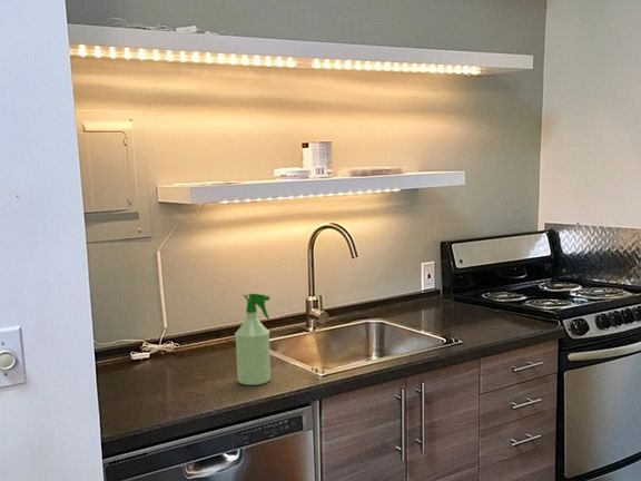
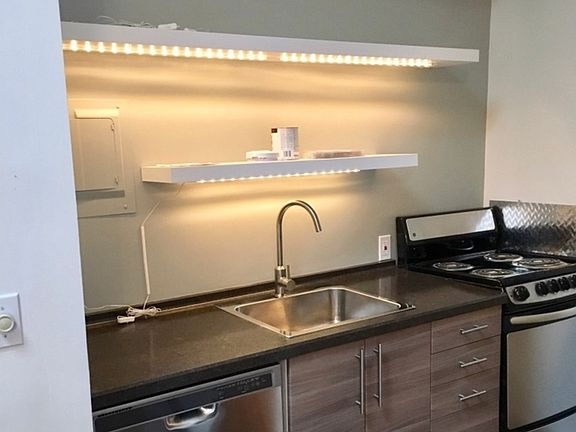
- spray bottle (252, 336)
